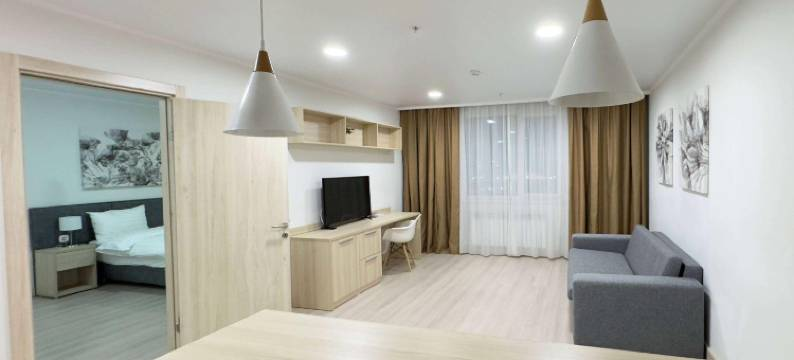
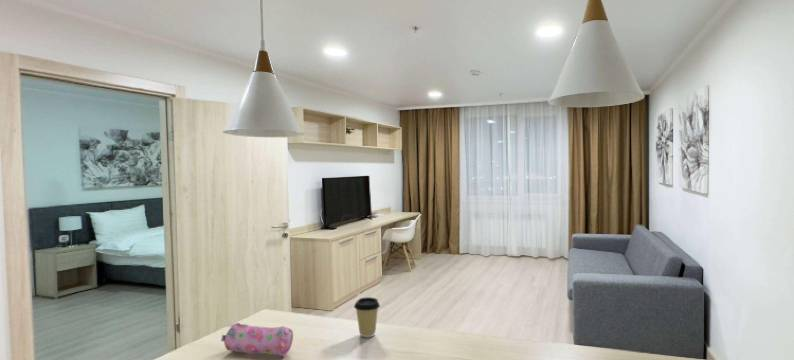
+ pencil case (258, 338)
+ coffee cup (367, 317)
